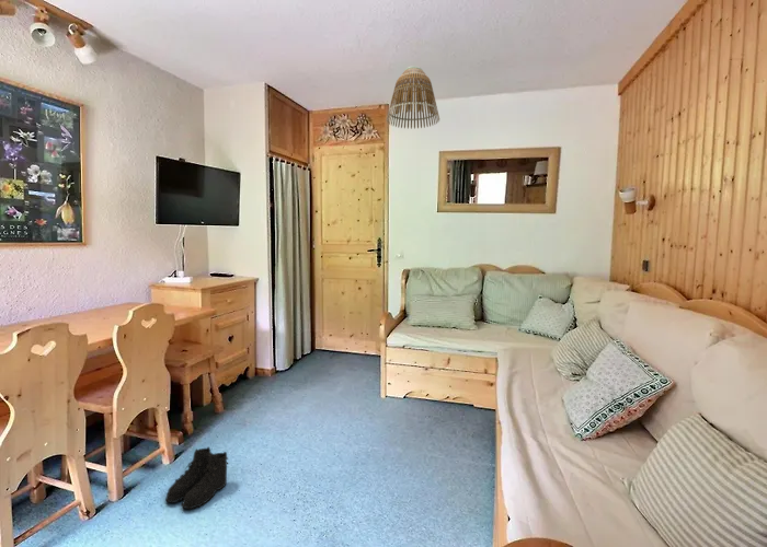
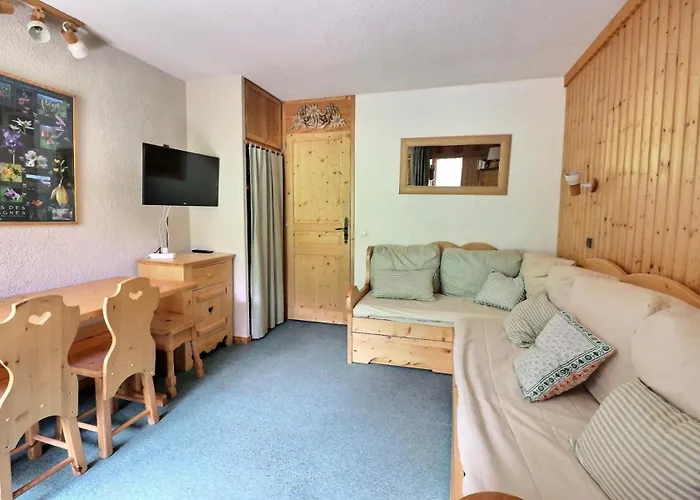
- lamp shade (412, 95)
- boots (197, 474)
